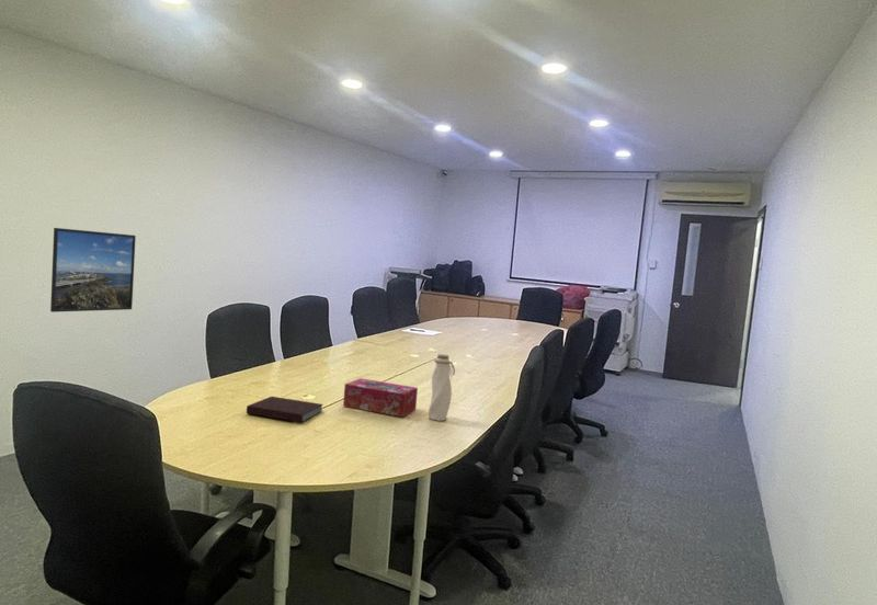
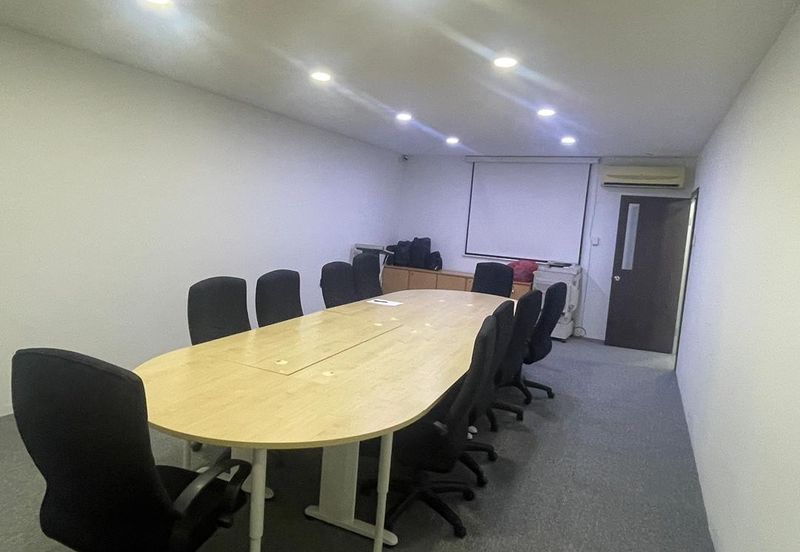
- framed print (95, 271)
- tissue box (380, 396)
- notebook (285, 408)
- water bottle (442, 386)
